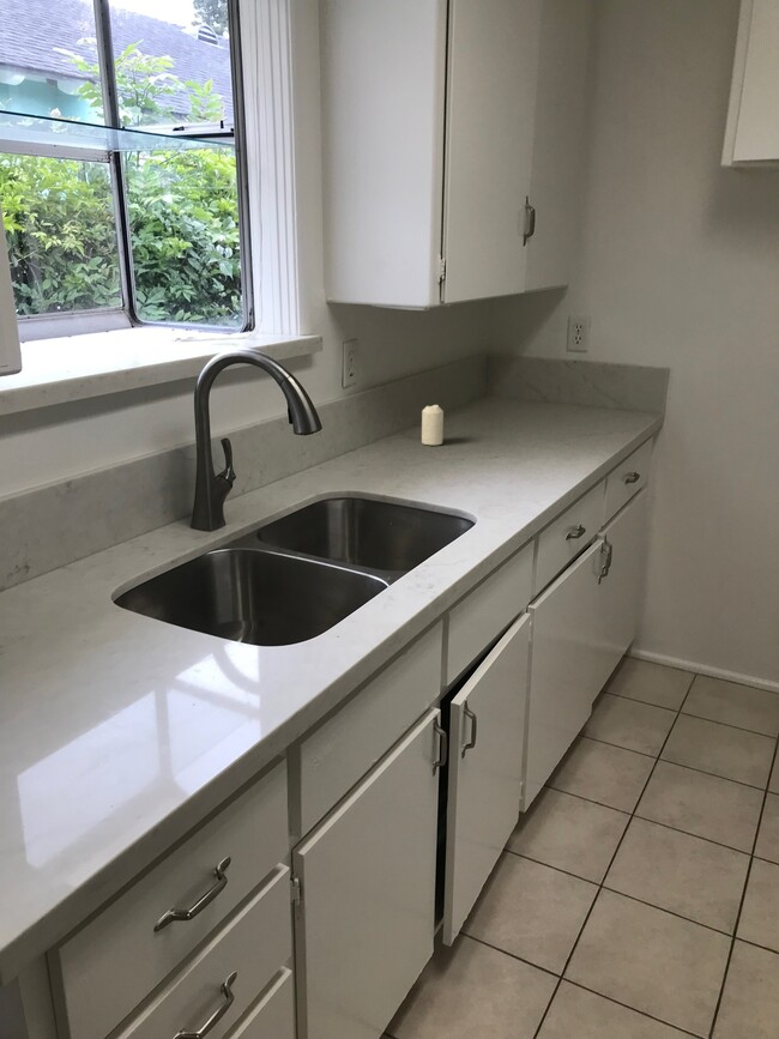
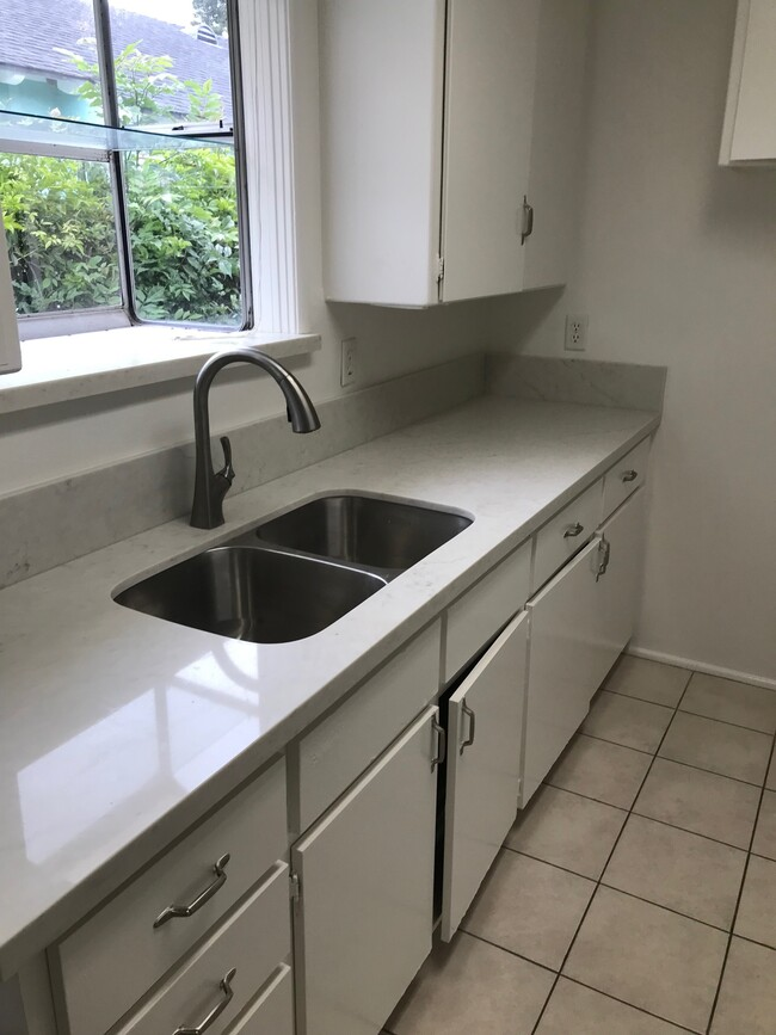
- candle (431, 424)
